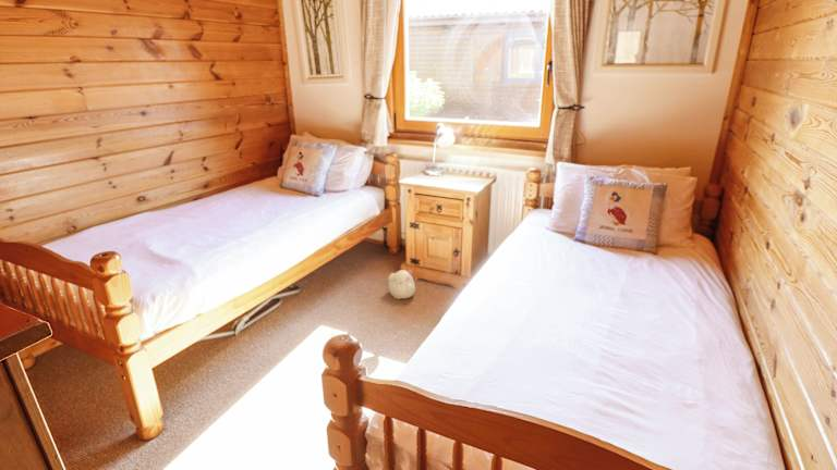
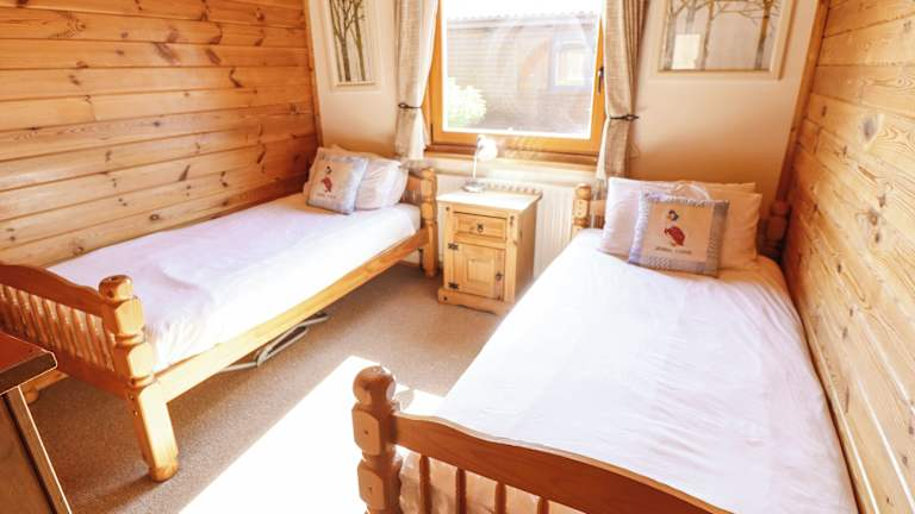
- plush toy (403, 281)
